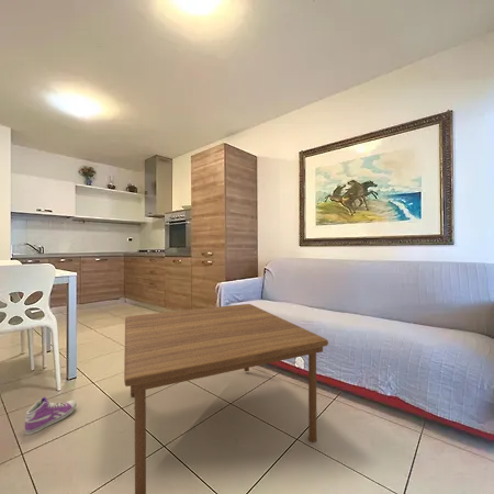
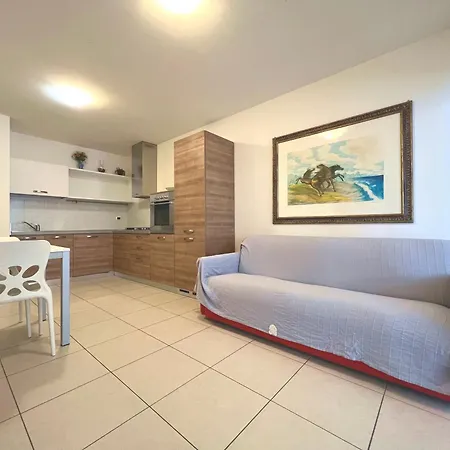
- coffee table (212, 370)
- sneaker (53, 407)
